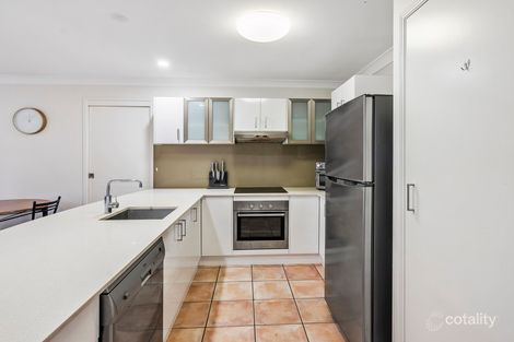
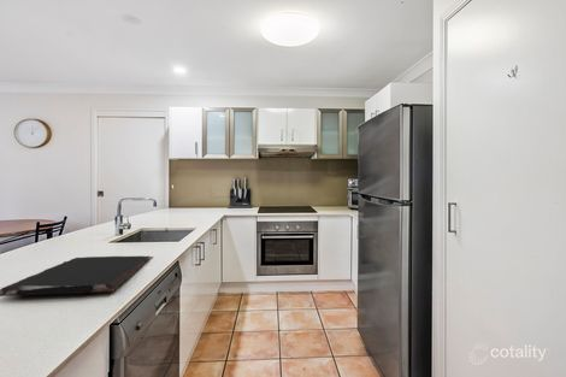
+ cutting board (90, 270)
